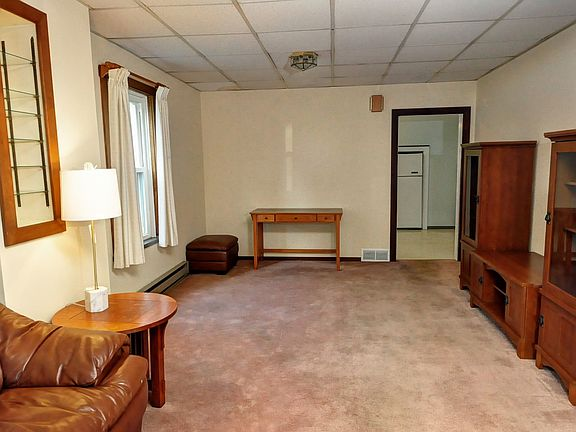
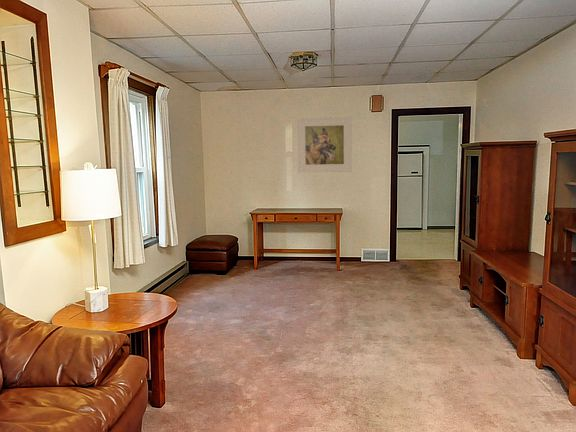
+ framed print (324, 145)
